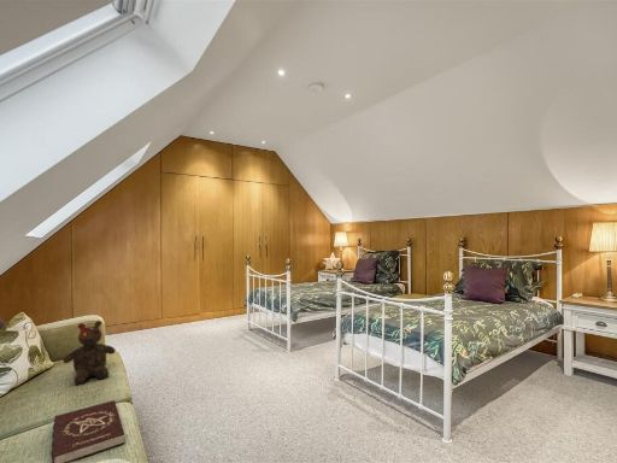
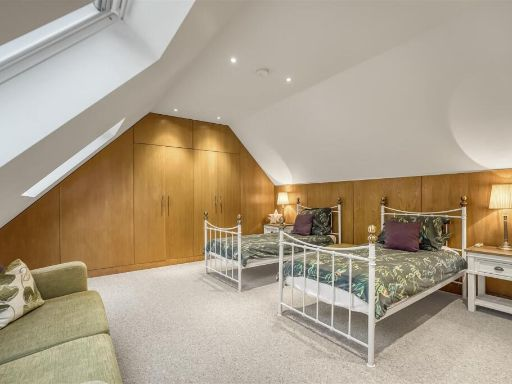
- book (87, 429)
- teddy bear (90, 350)
